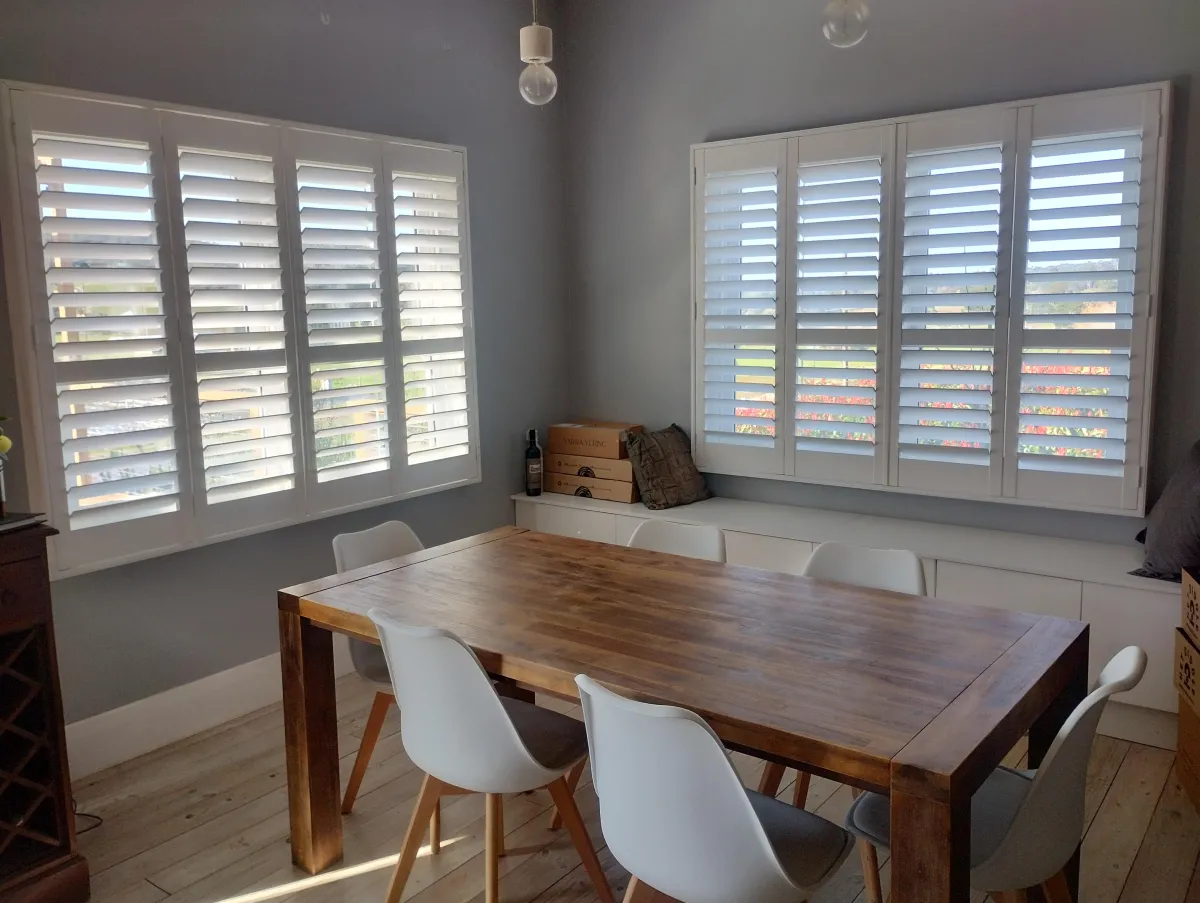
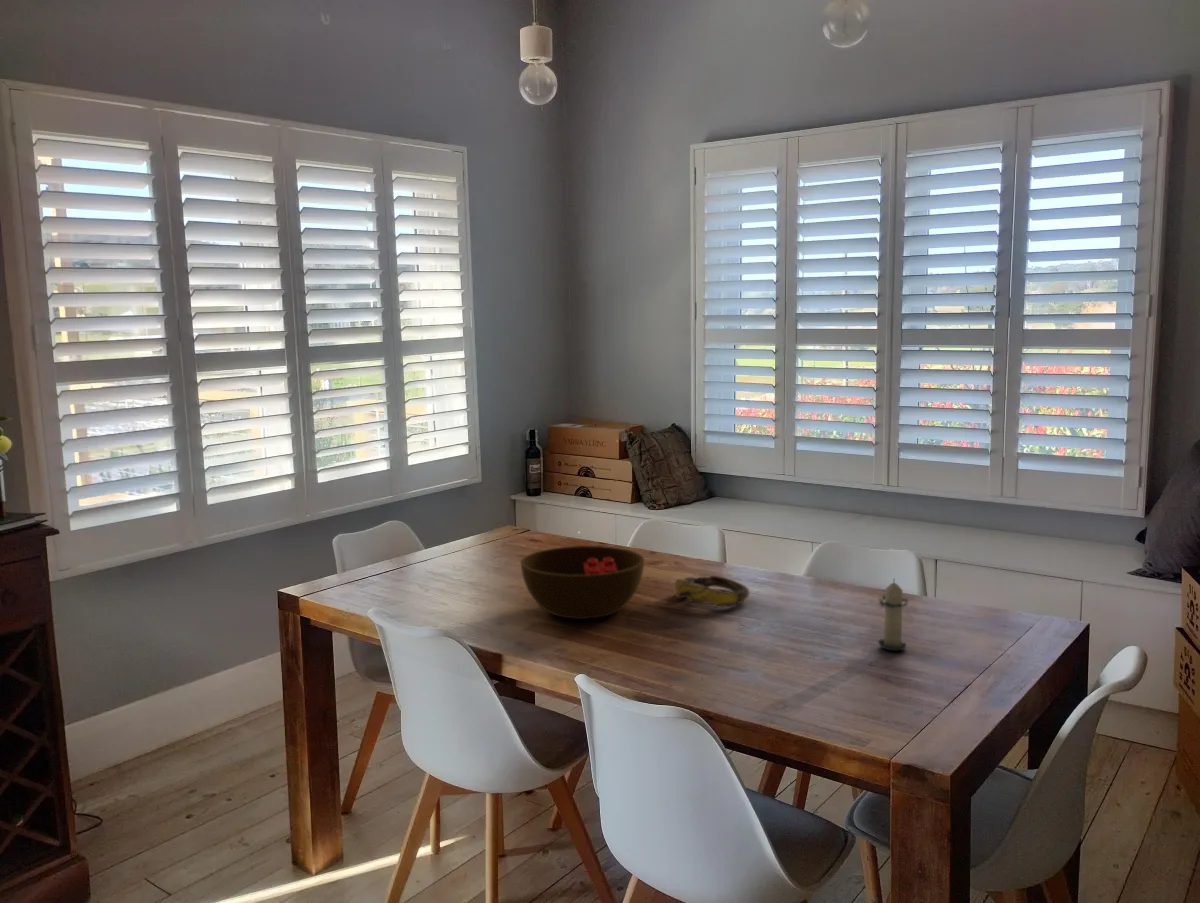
+ bowl (582, 584)
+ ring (710, 588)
+ candle (893, 613)
